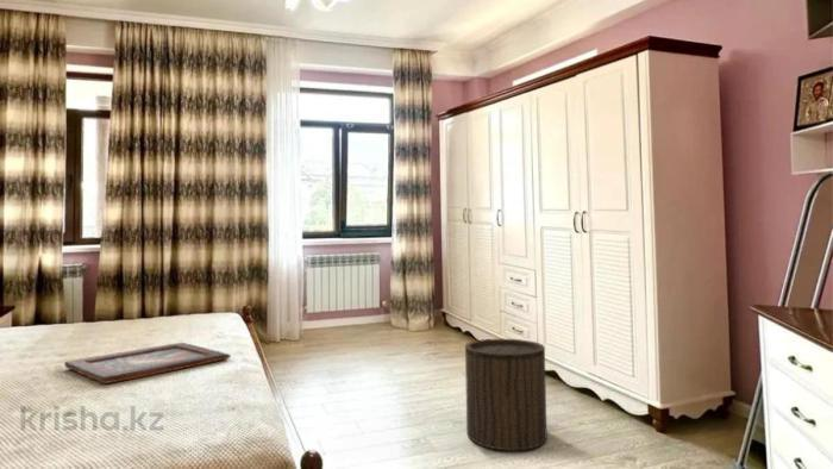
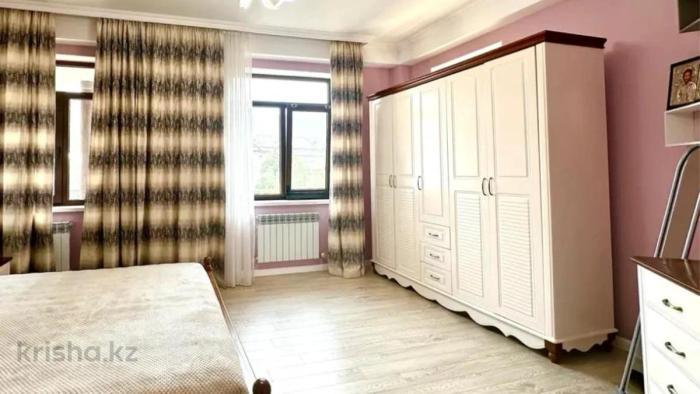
- stool (505, 389)
- decorative tray (149, 359)
